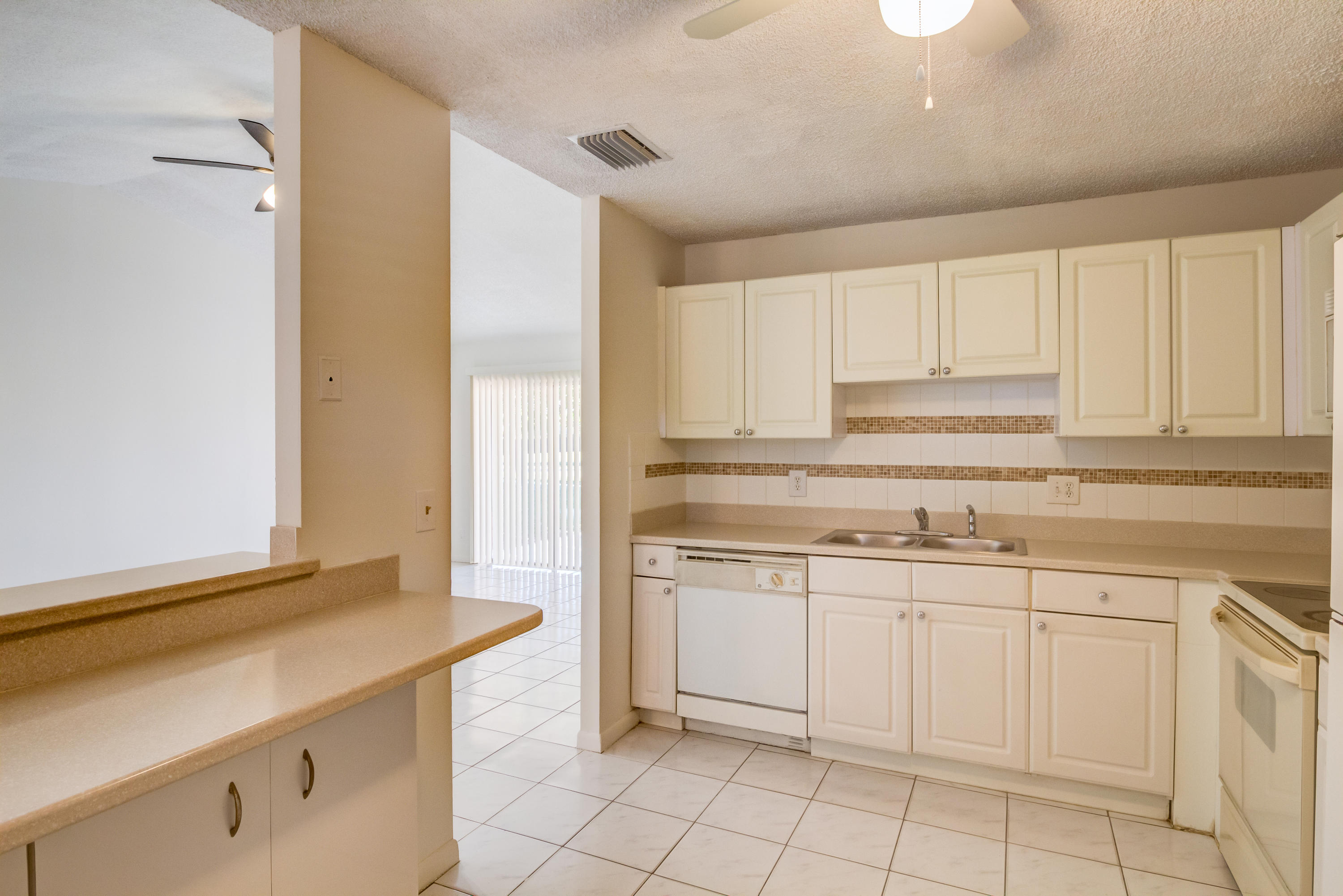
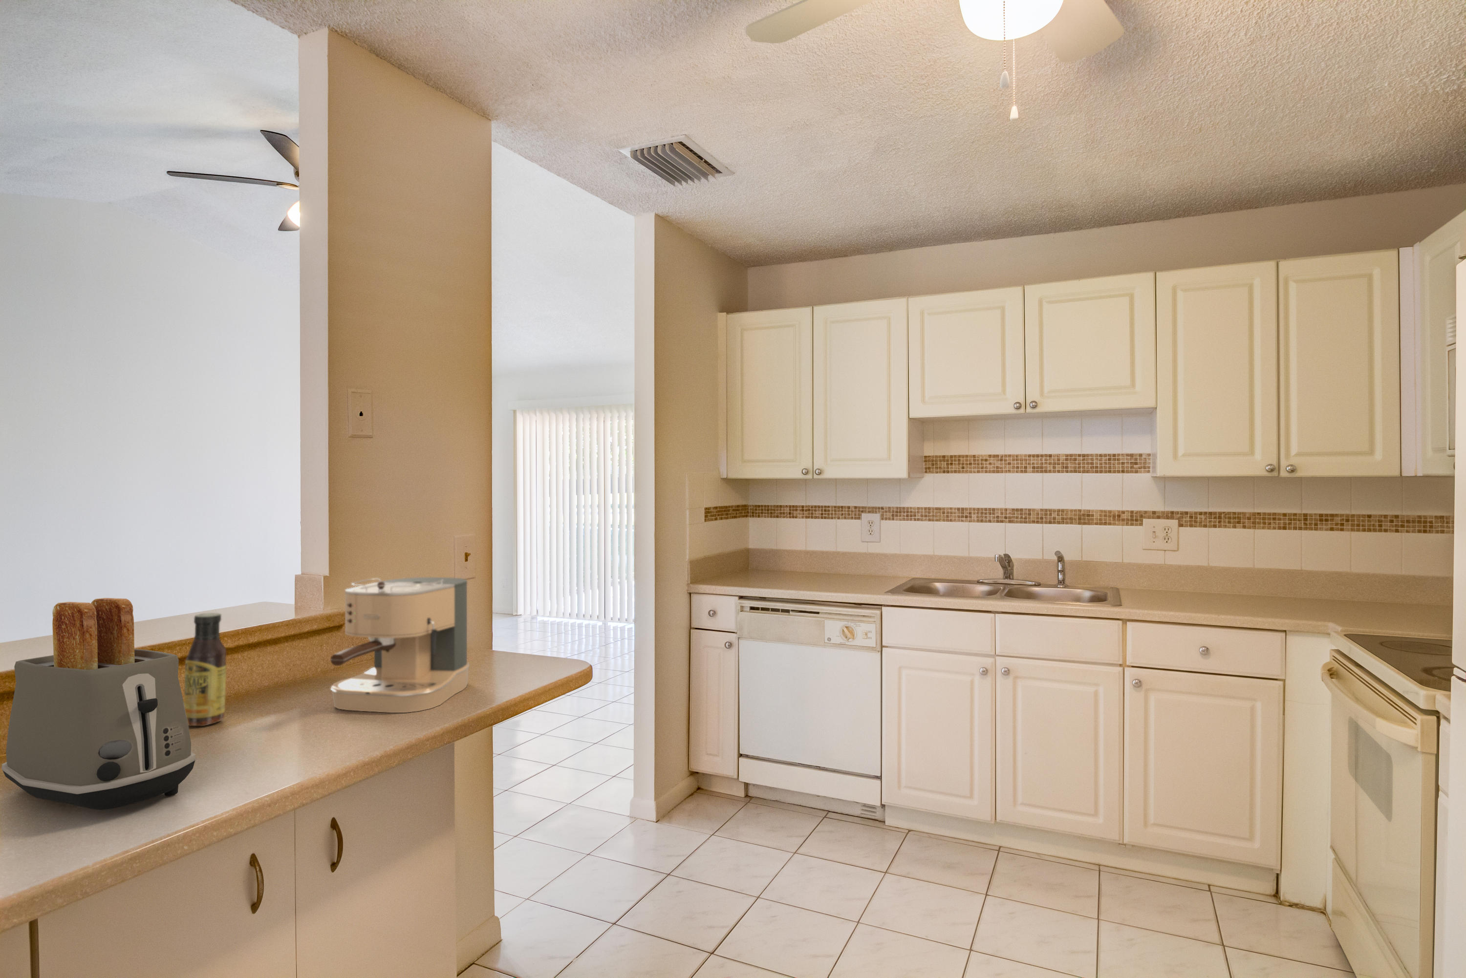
+ toaster (98, 695)
+ sauce bottle (205, 668)
+ coffee maker (397, 639)
